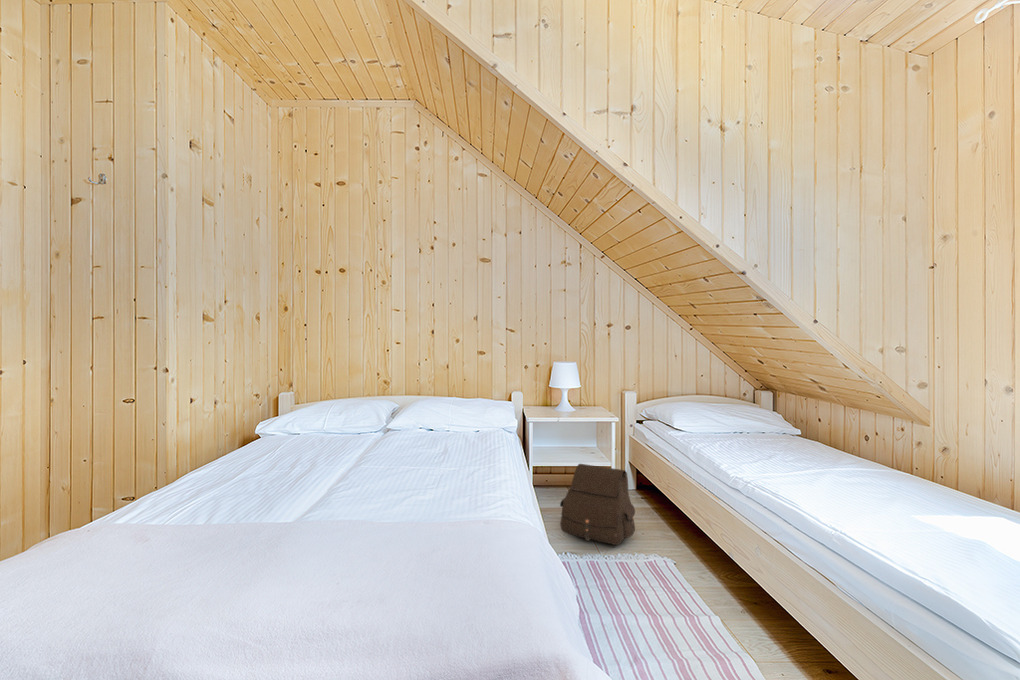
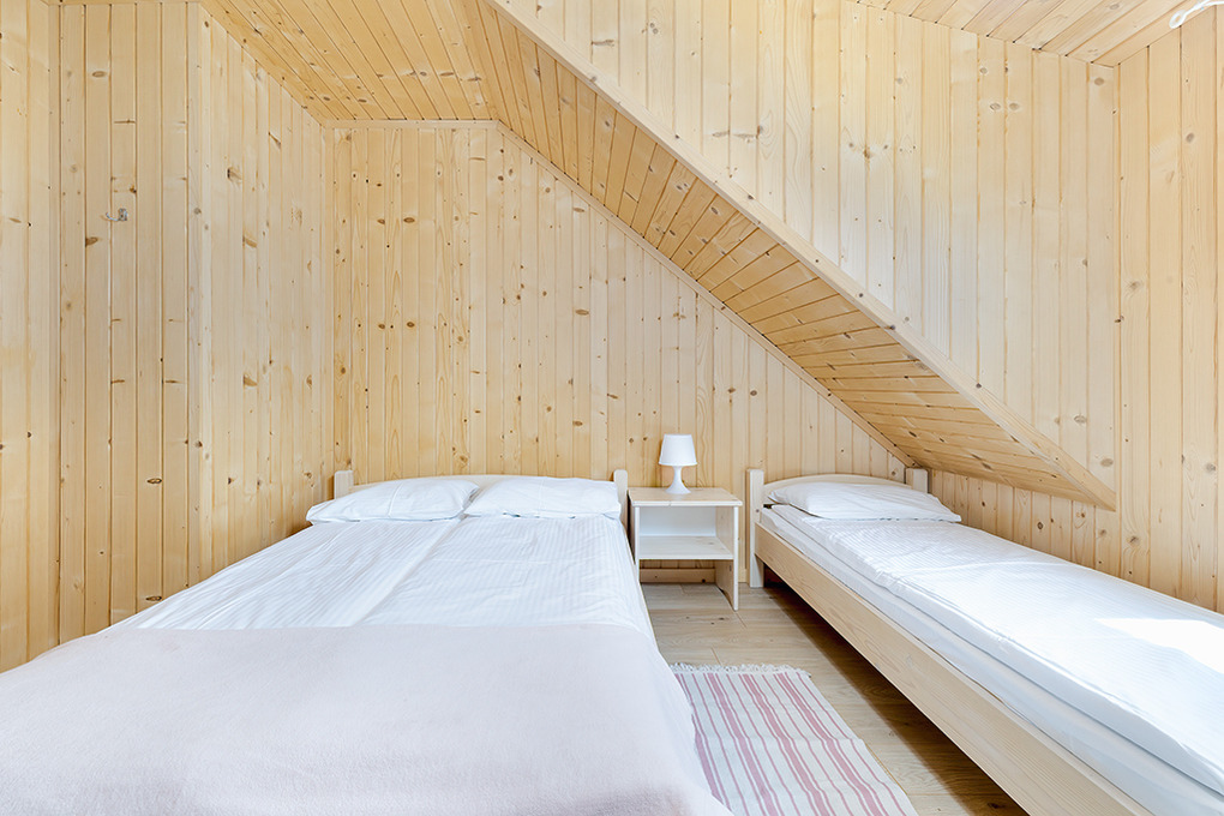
- satchel (599, 499)
